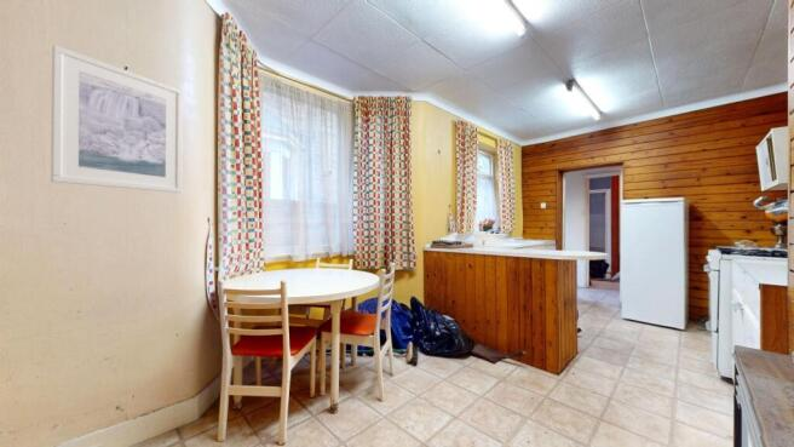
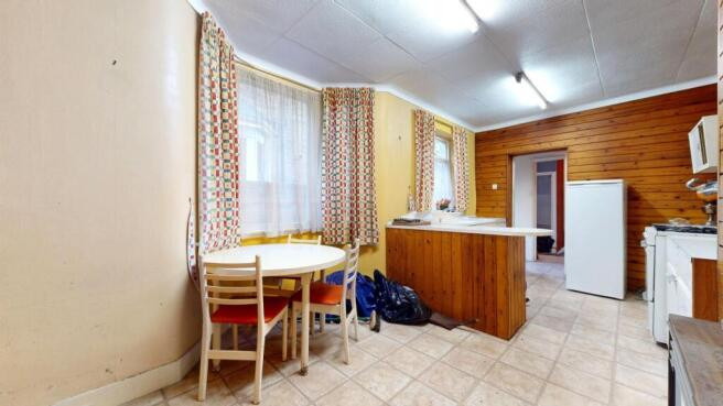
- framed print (126, 128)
